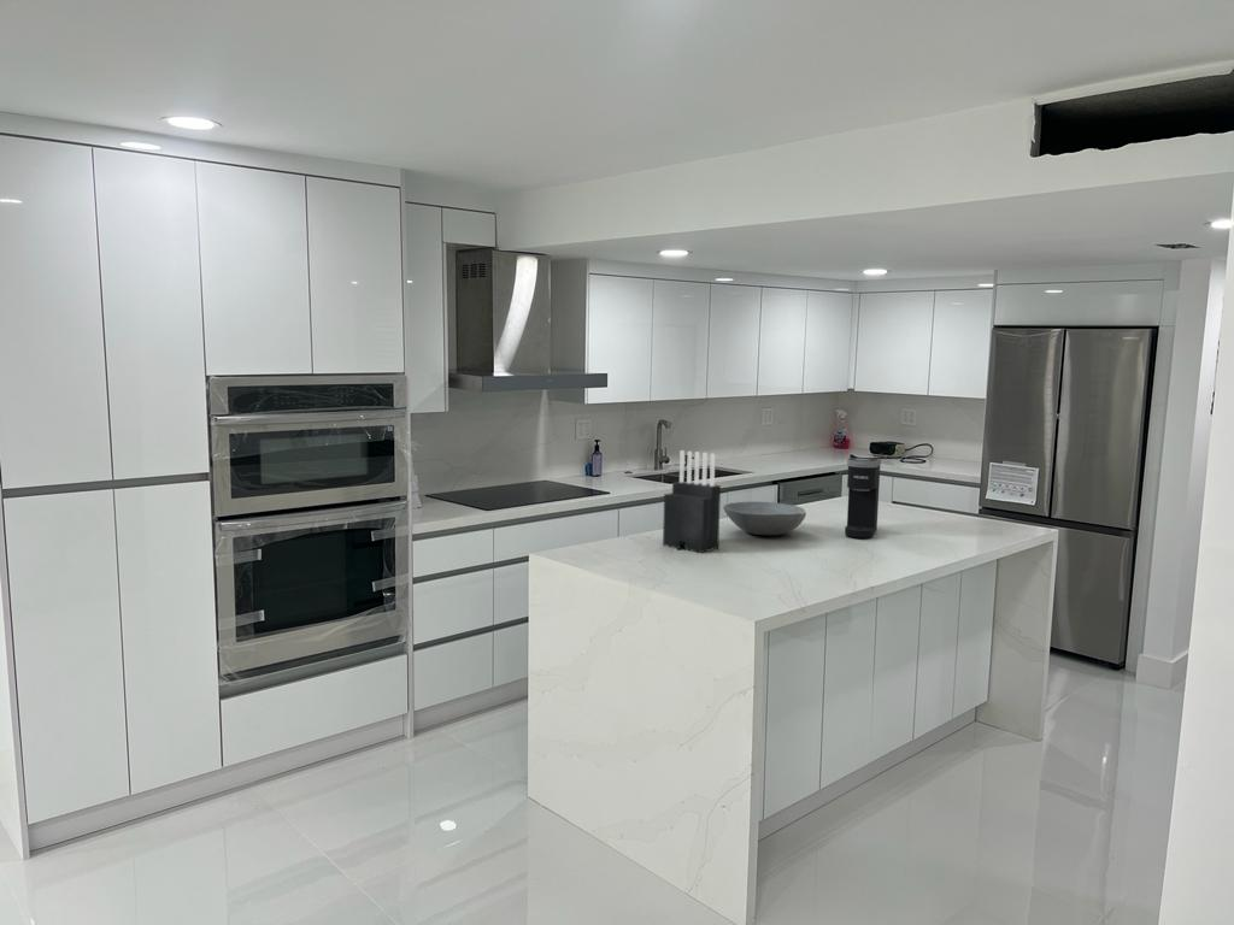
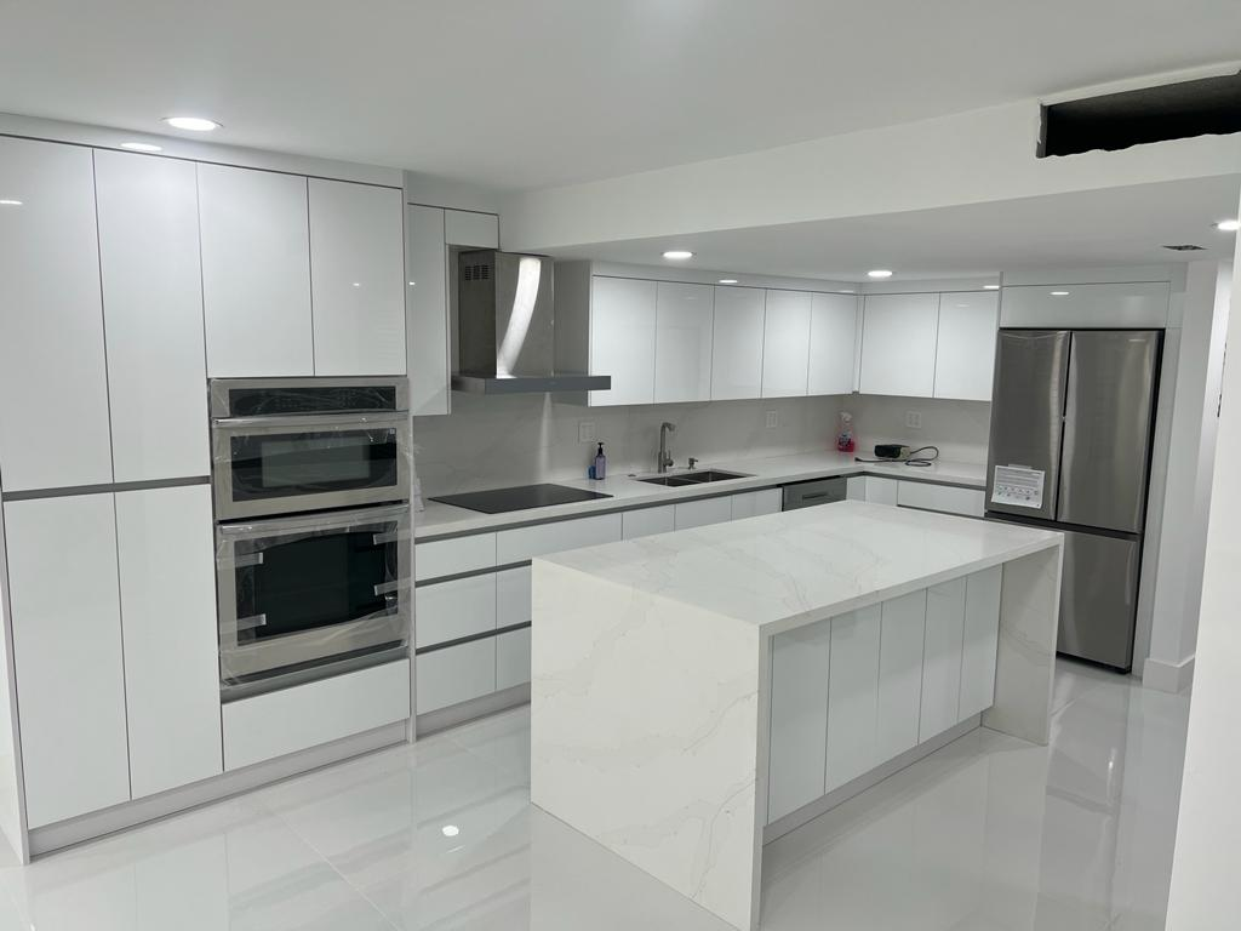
- knife block (689, 500)
- bowl (763, 519)
- coffee maker (863, 495)
